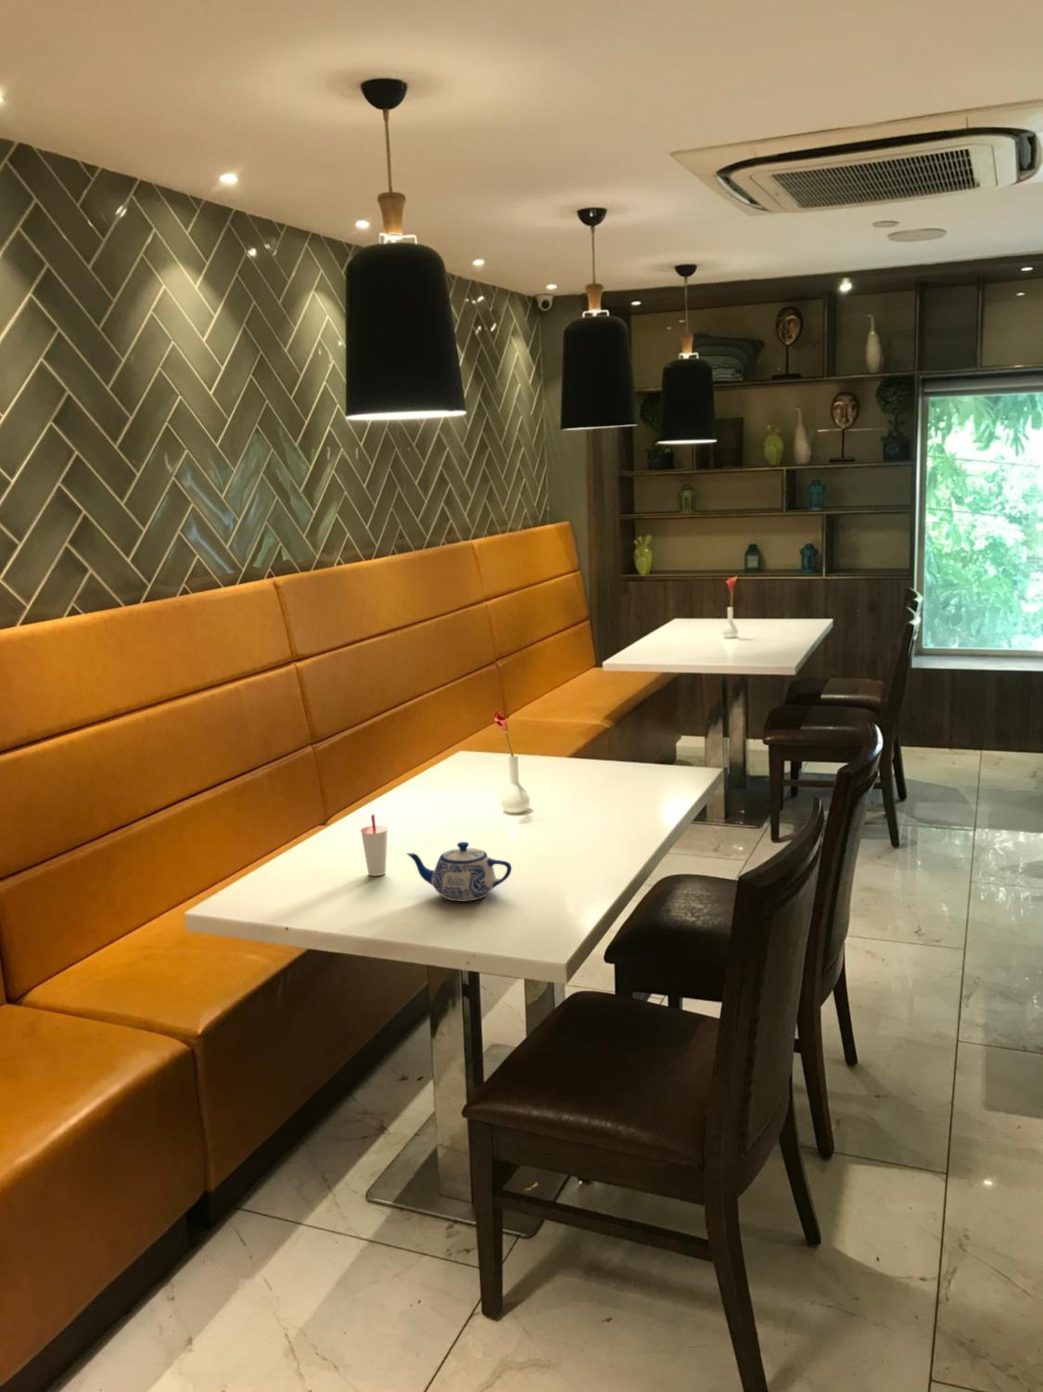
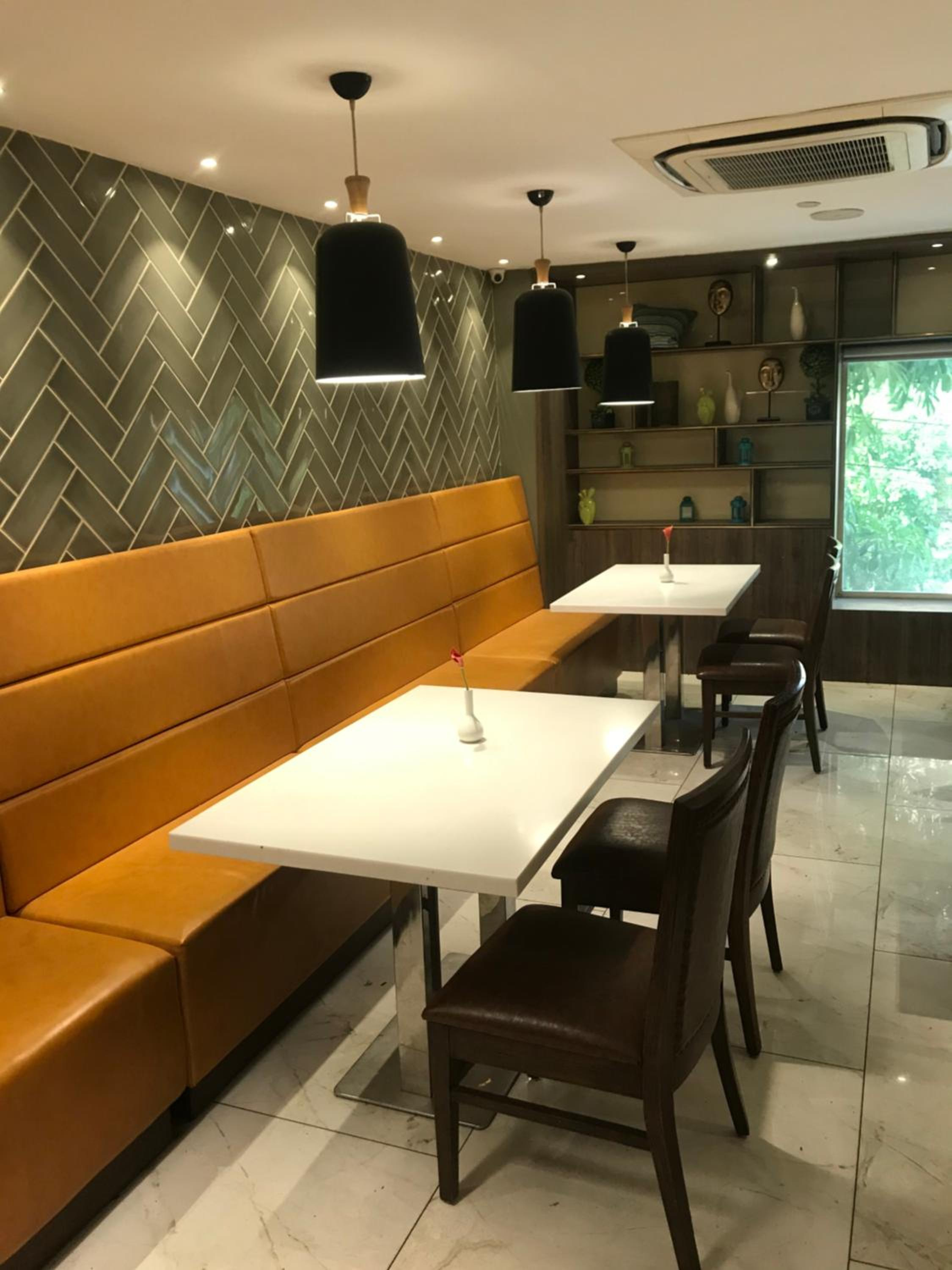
- teapot (458, 868)
- cup (375, 844)
